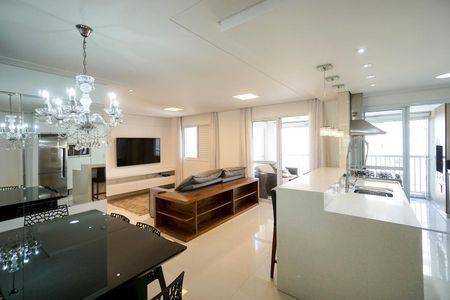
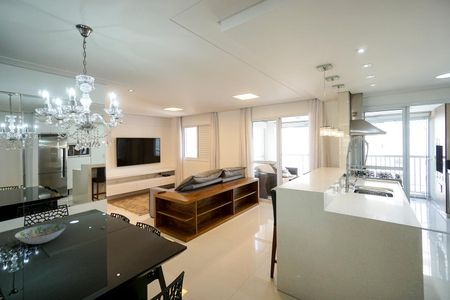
+ decorative bowl (42, 235)
